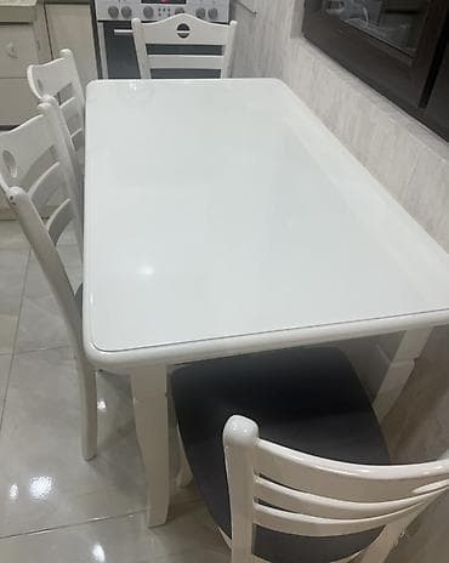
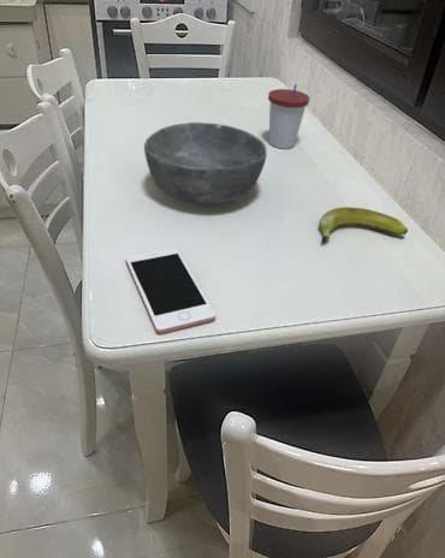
+ banana (357, 222)
+ bowl (204, 166)
+ cup (286, 113)
+ cell phone (167, 285)
